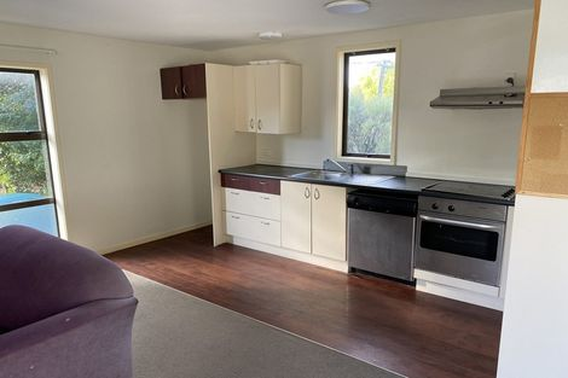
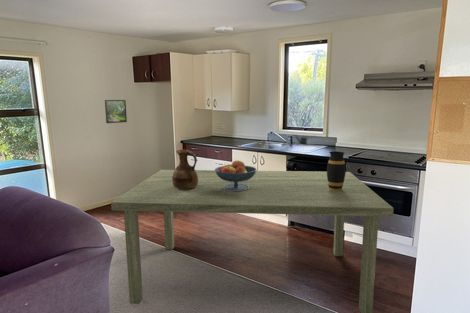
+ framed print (116, 111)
+ dining table (252, 213)
+ vase (336, 170)
+ ceramic pitcher (184, 168)
+ fruit bowl (235, 174)
